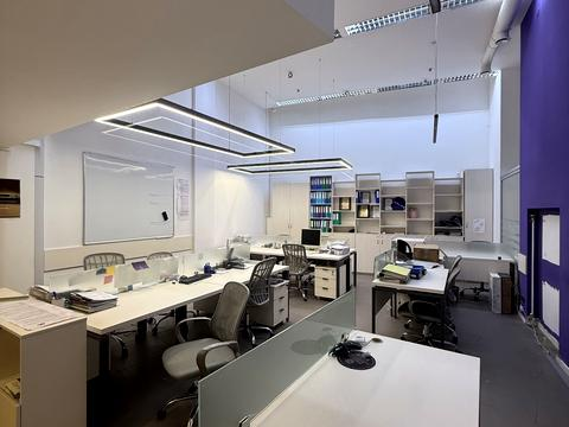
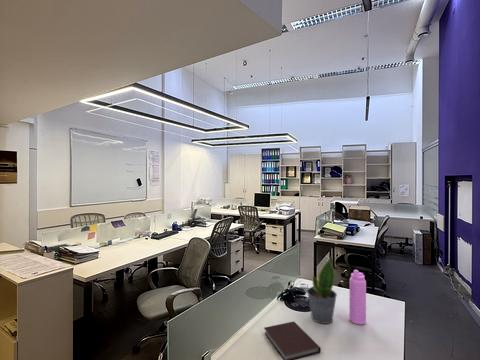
+ potted plant (321, 286)
+ notebook (290, 339)
+ water bottle (357, 295)
